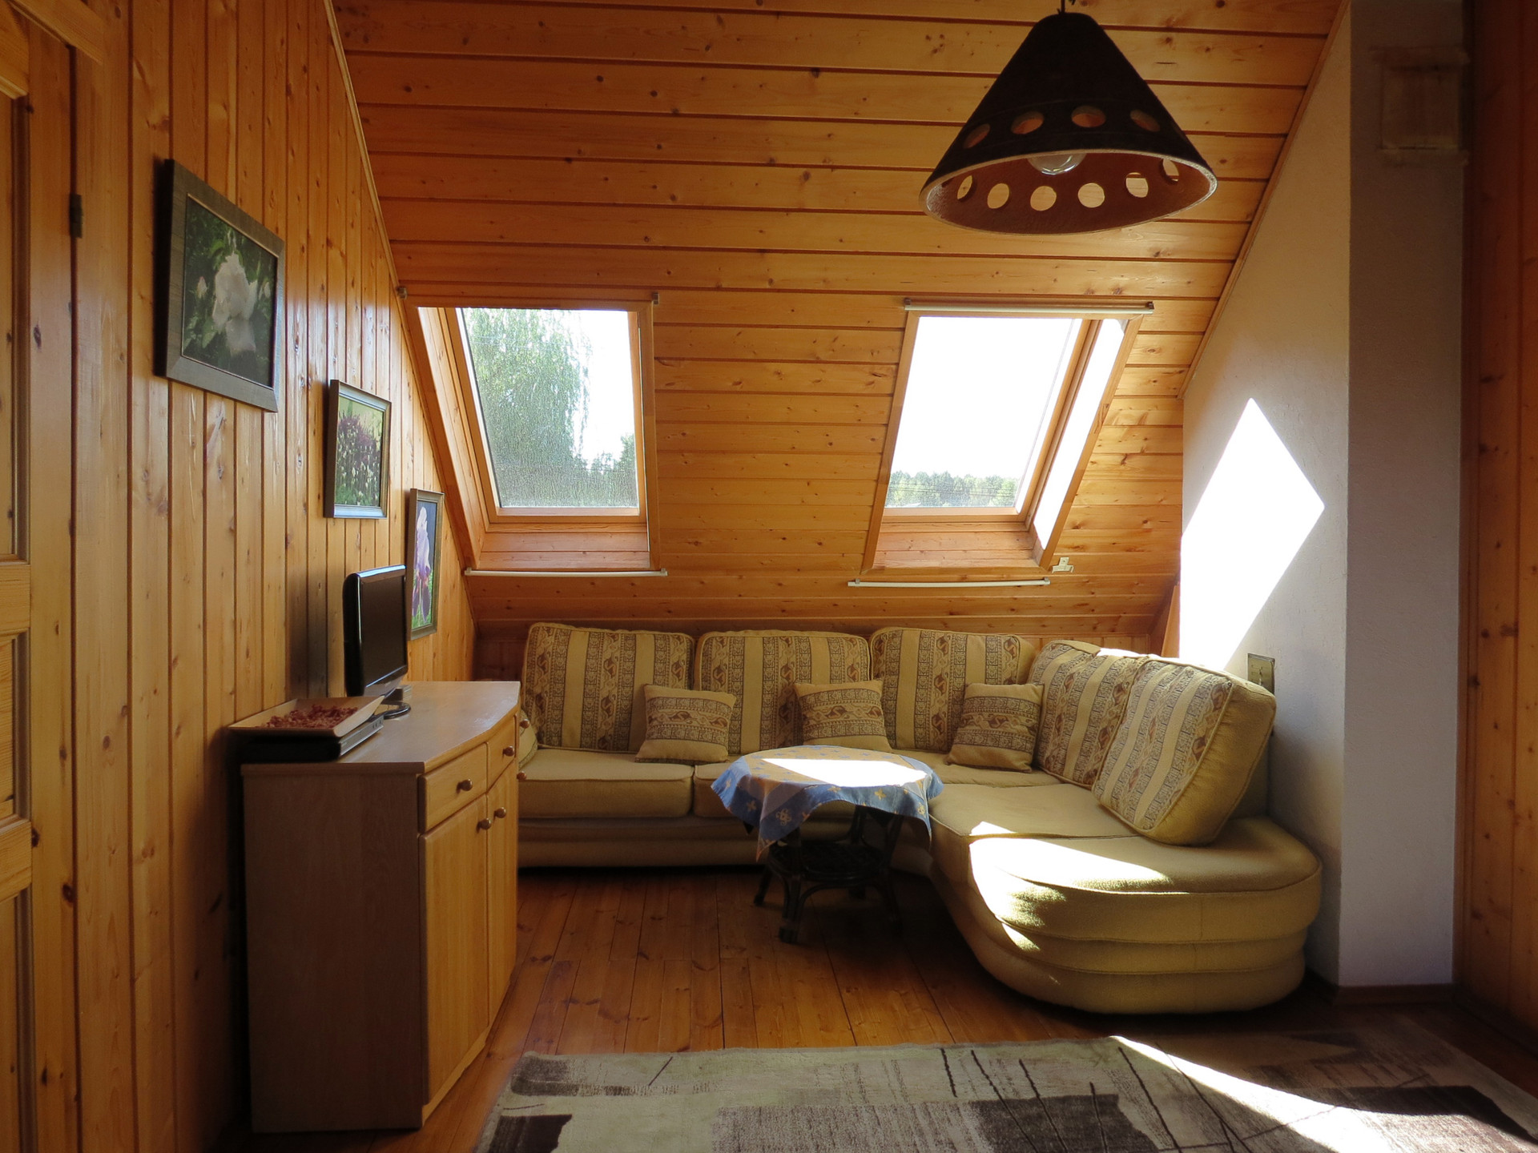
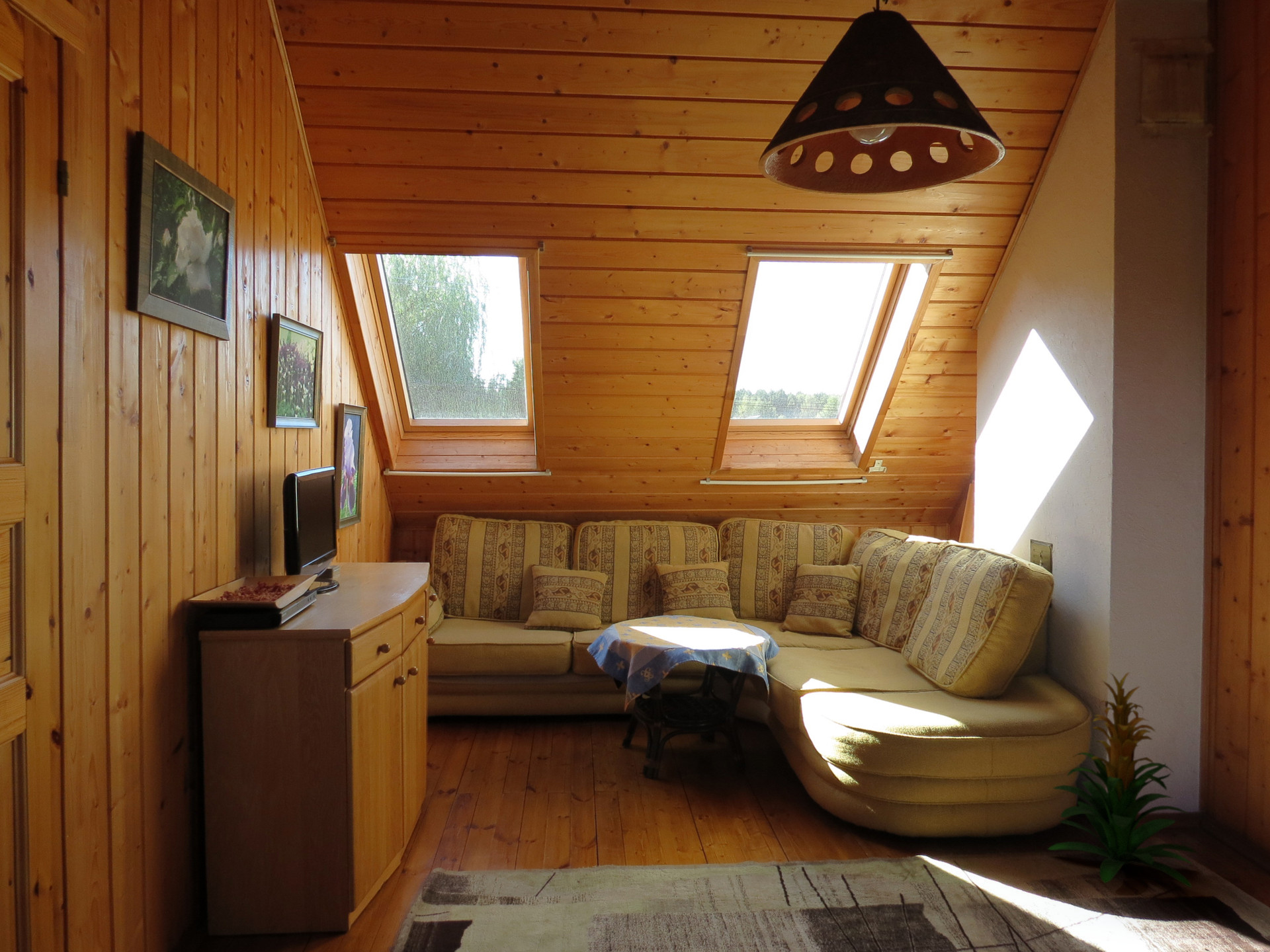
+ indoor plant (1121, 768)
